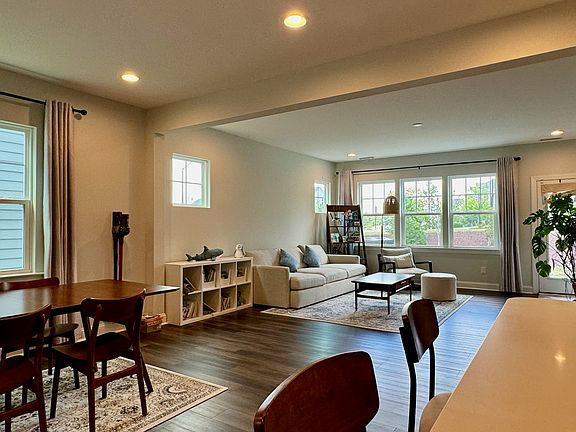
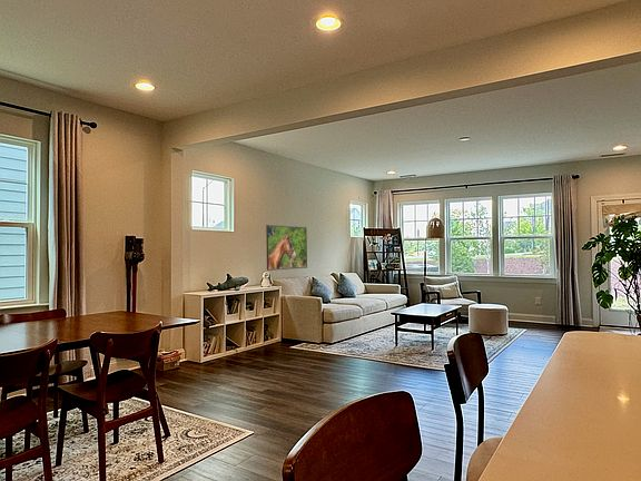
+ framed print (287, 247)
